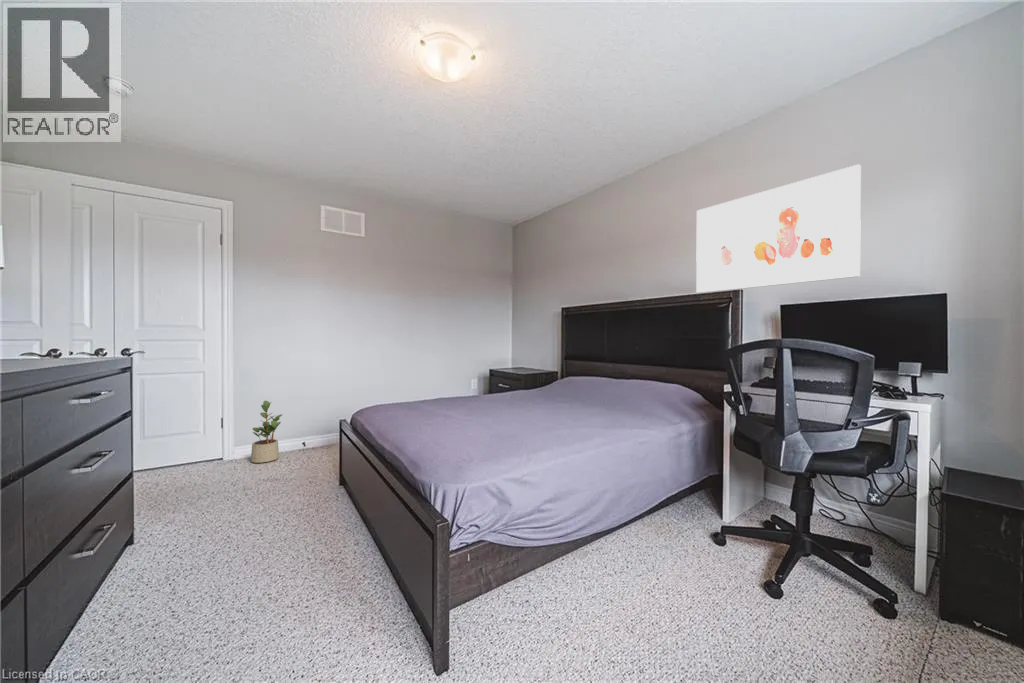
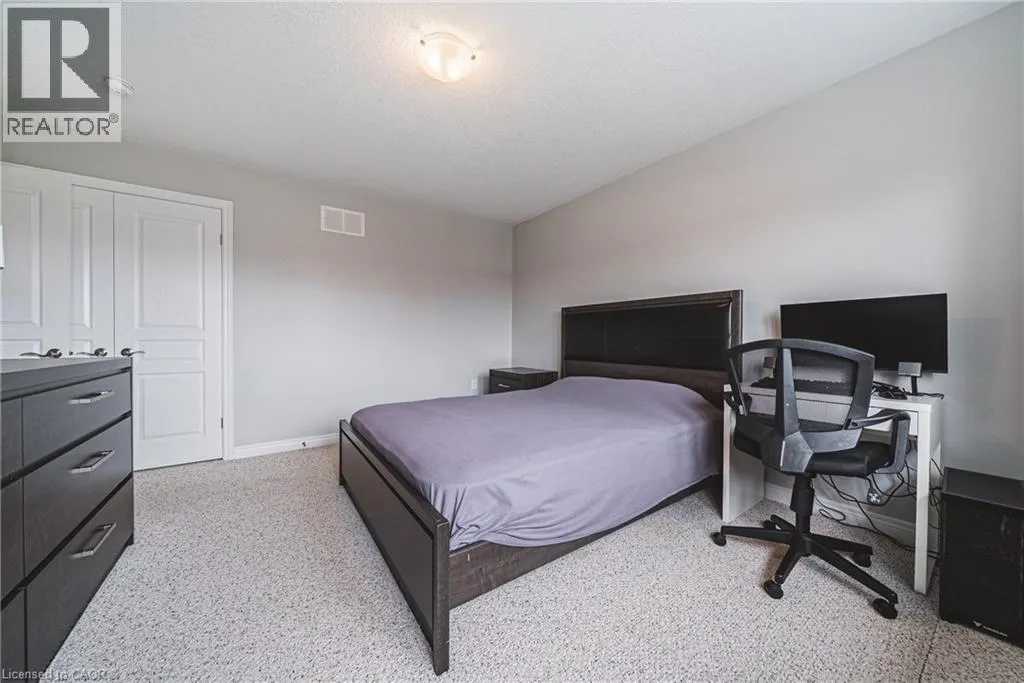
- wall art (766, 238)
- potted plant (267, 429)
